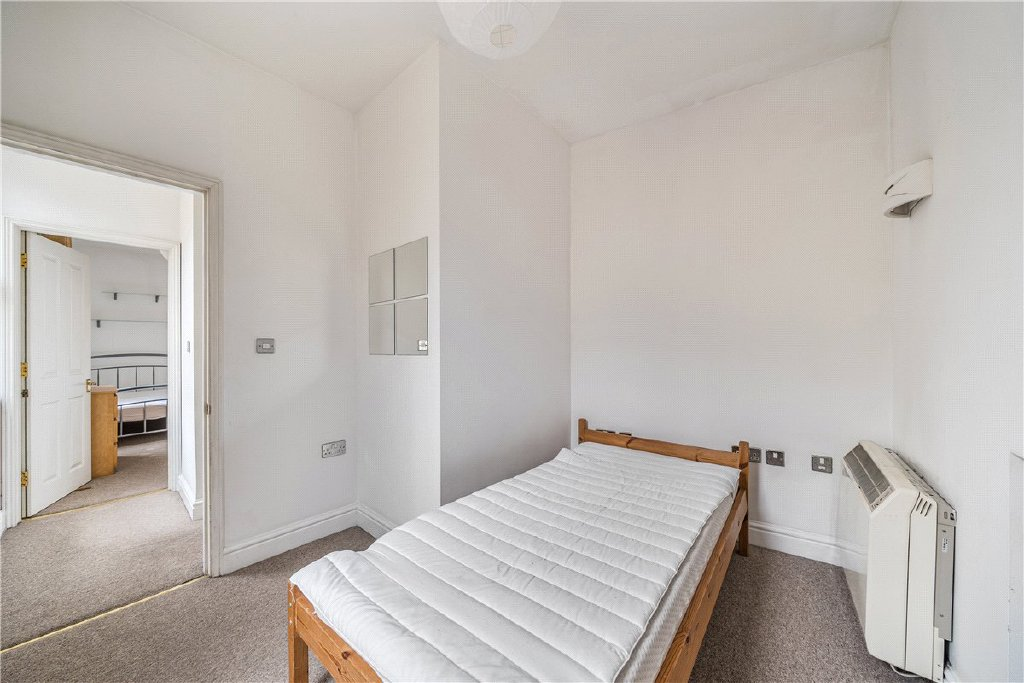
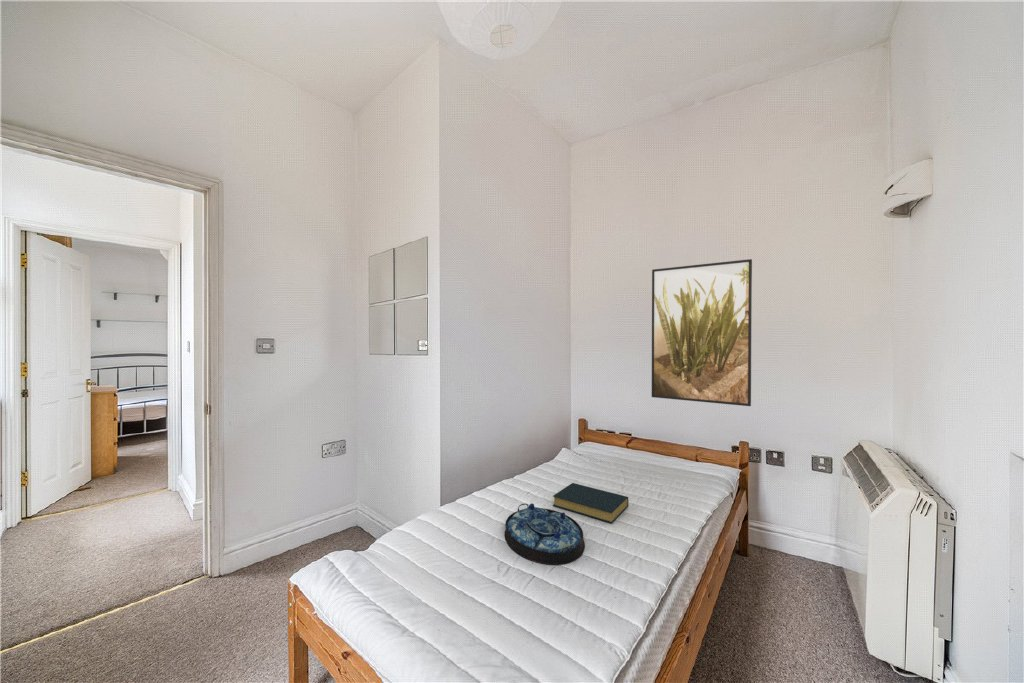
+ serving tray (543, 527)
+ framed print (698, 333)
+ hardback book (590, 501)
